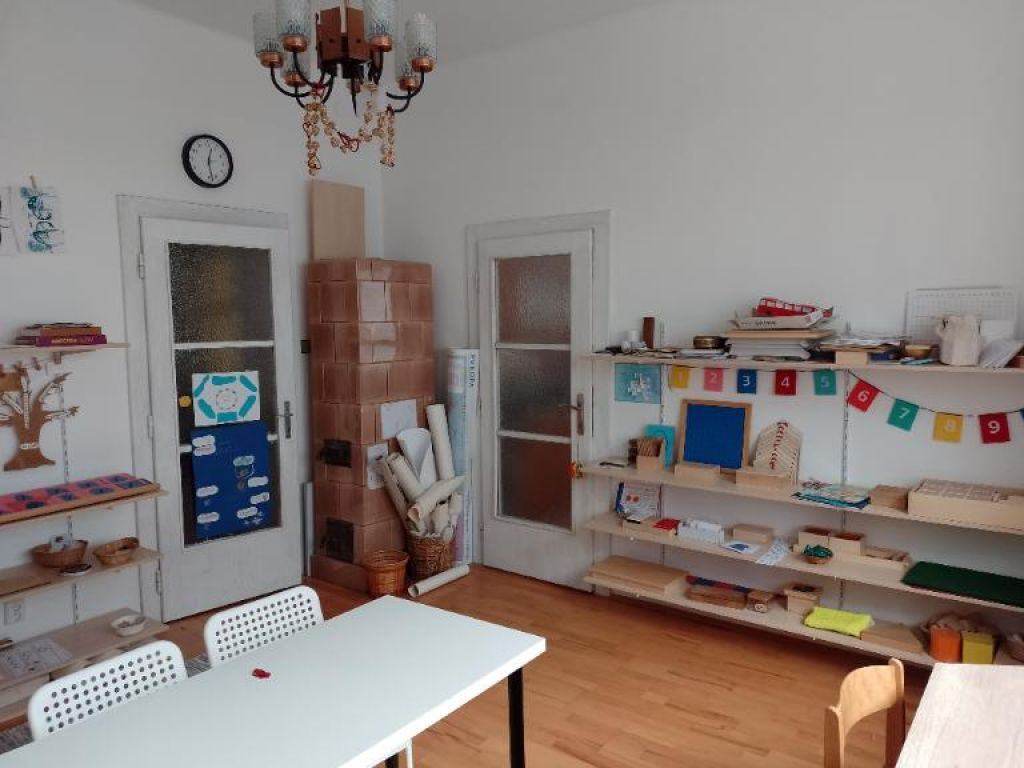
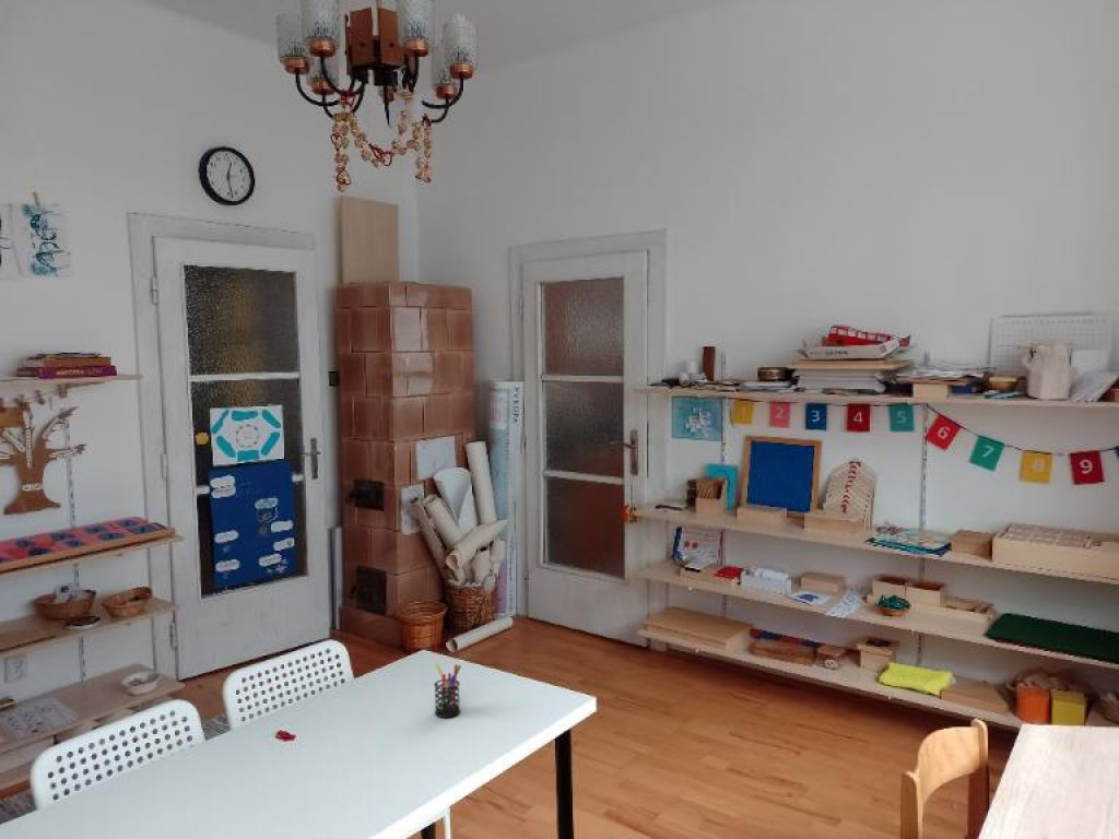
+ pen holder (450, 686)
